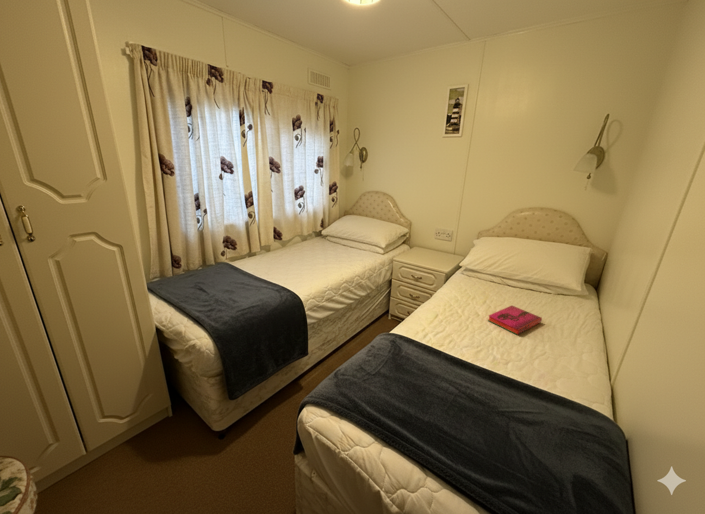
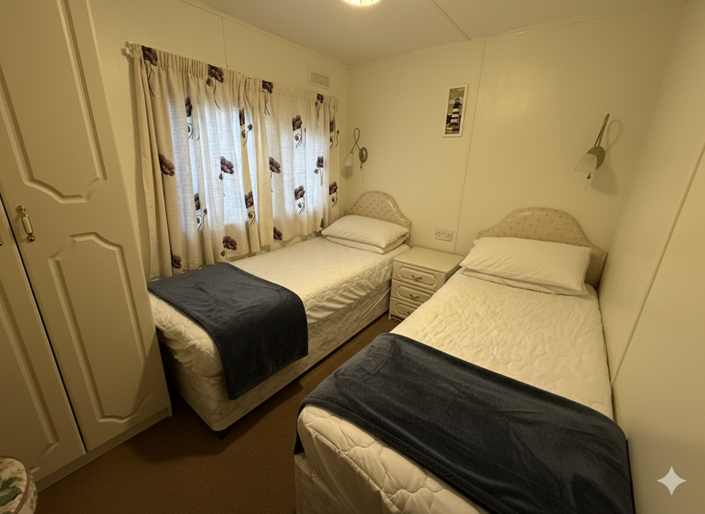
- hardback book (514, 319)
